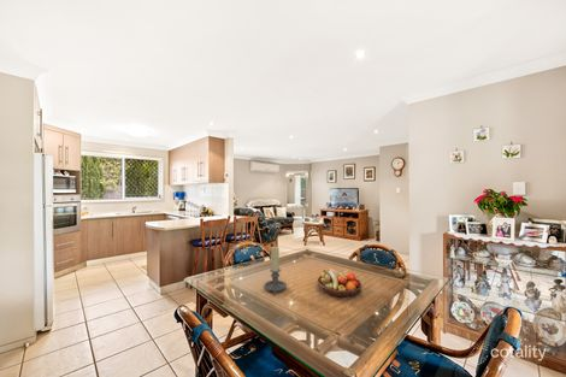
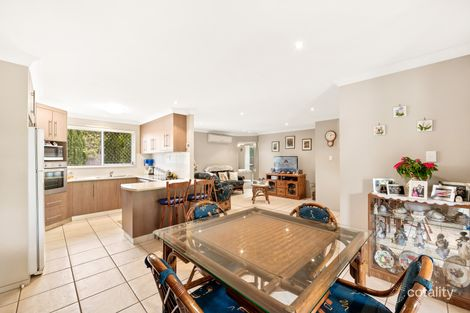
- fruit bowl (338, 279)
- candle holder (275, 267)
